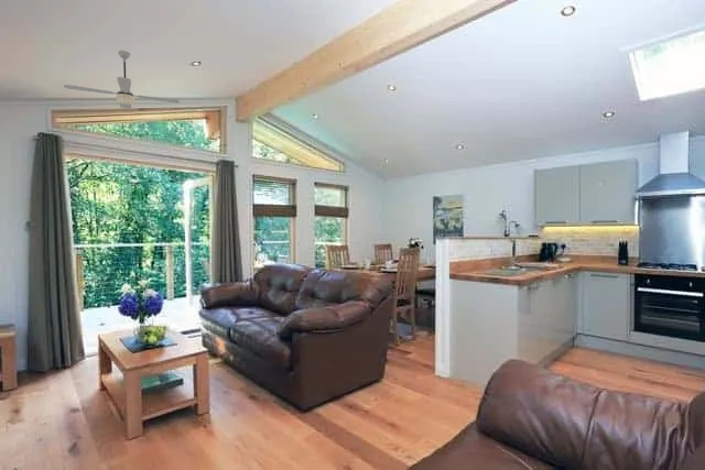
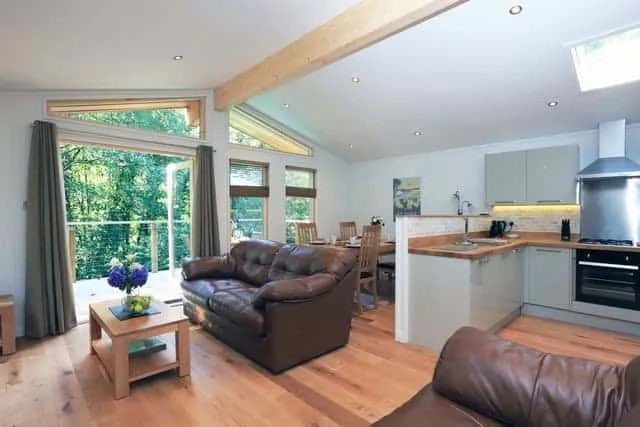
- ceiling fan (124, 77)
